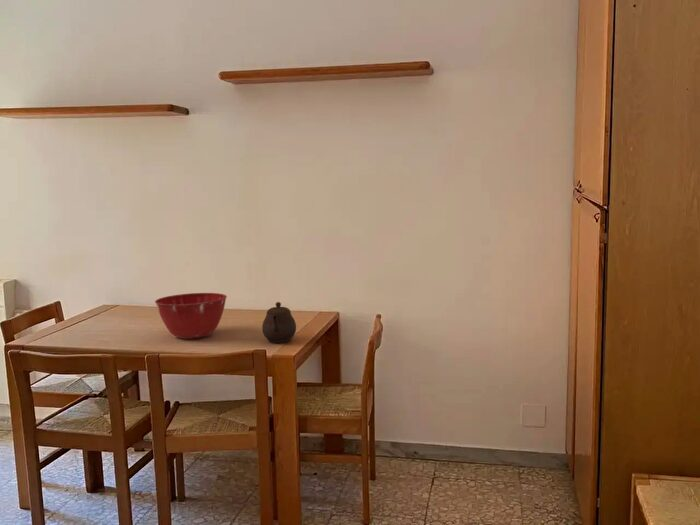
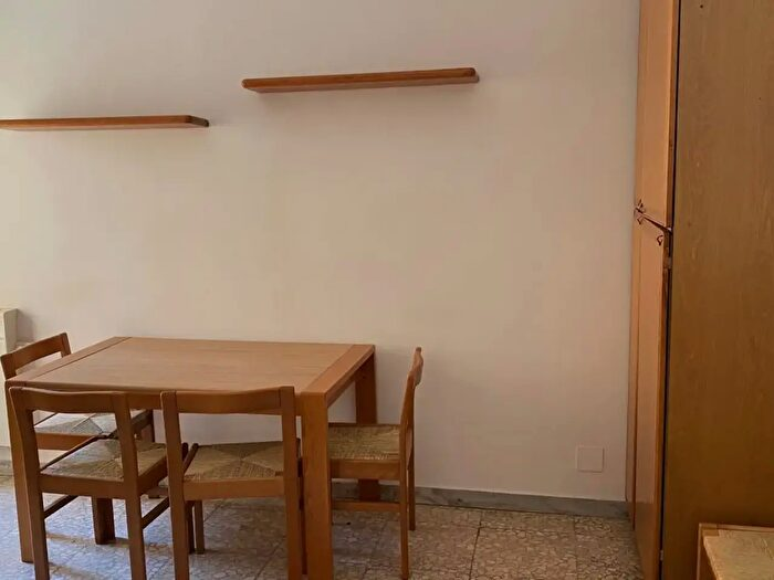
- mixing bowl (192, 316)
- teapot (279, 320)
